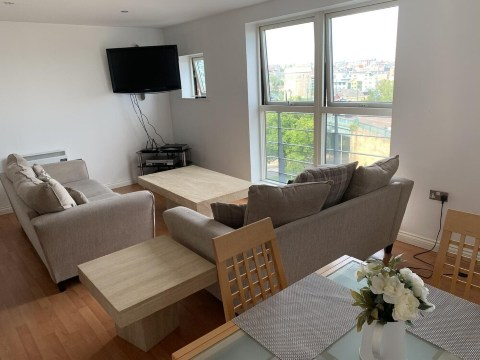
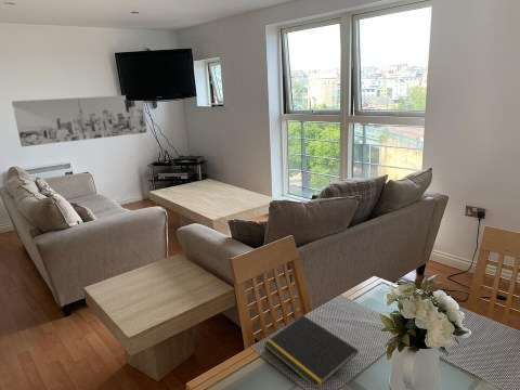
+ wall art (87, 118)
+ notepad (309, 348)
